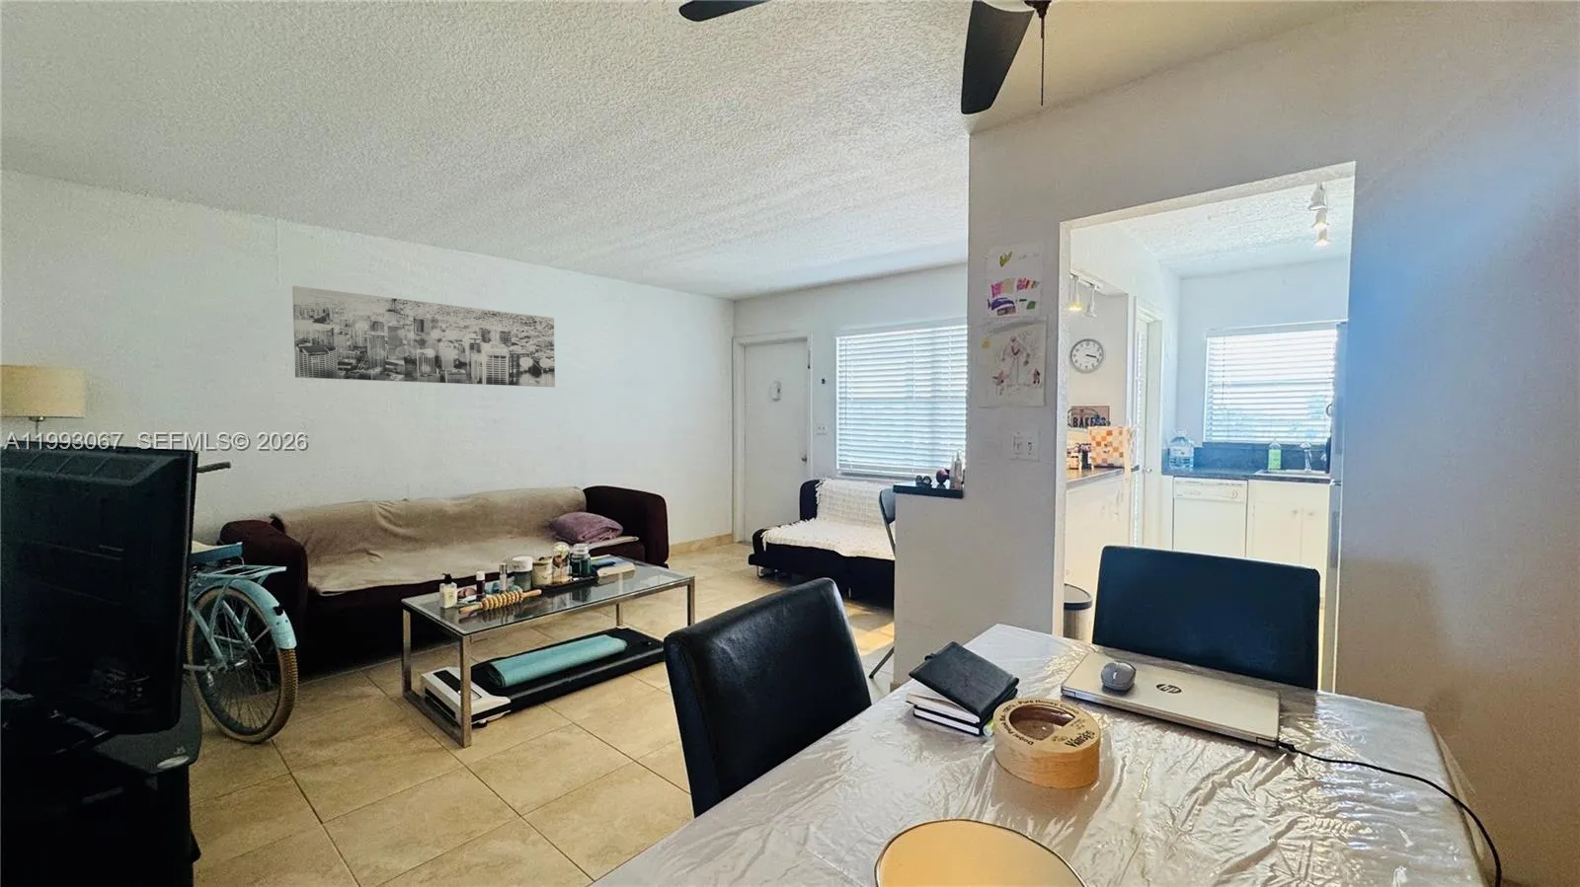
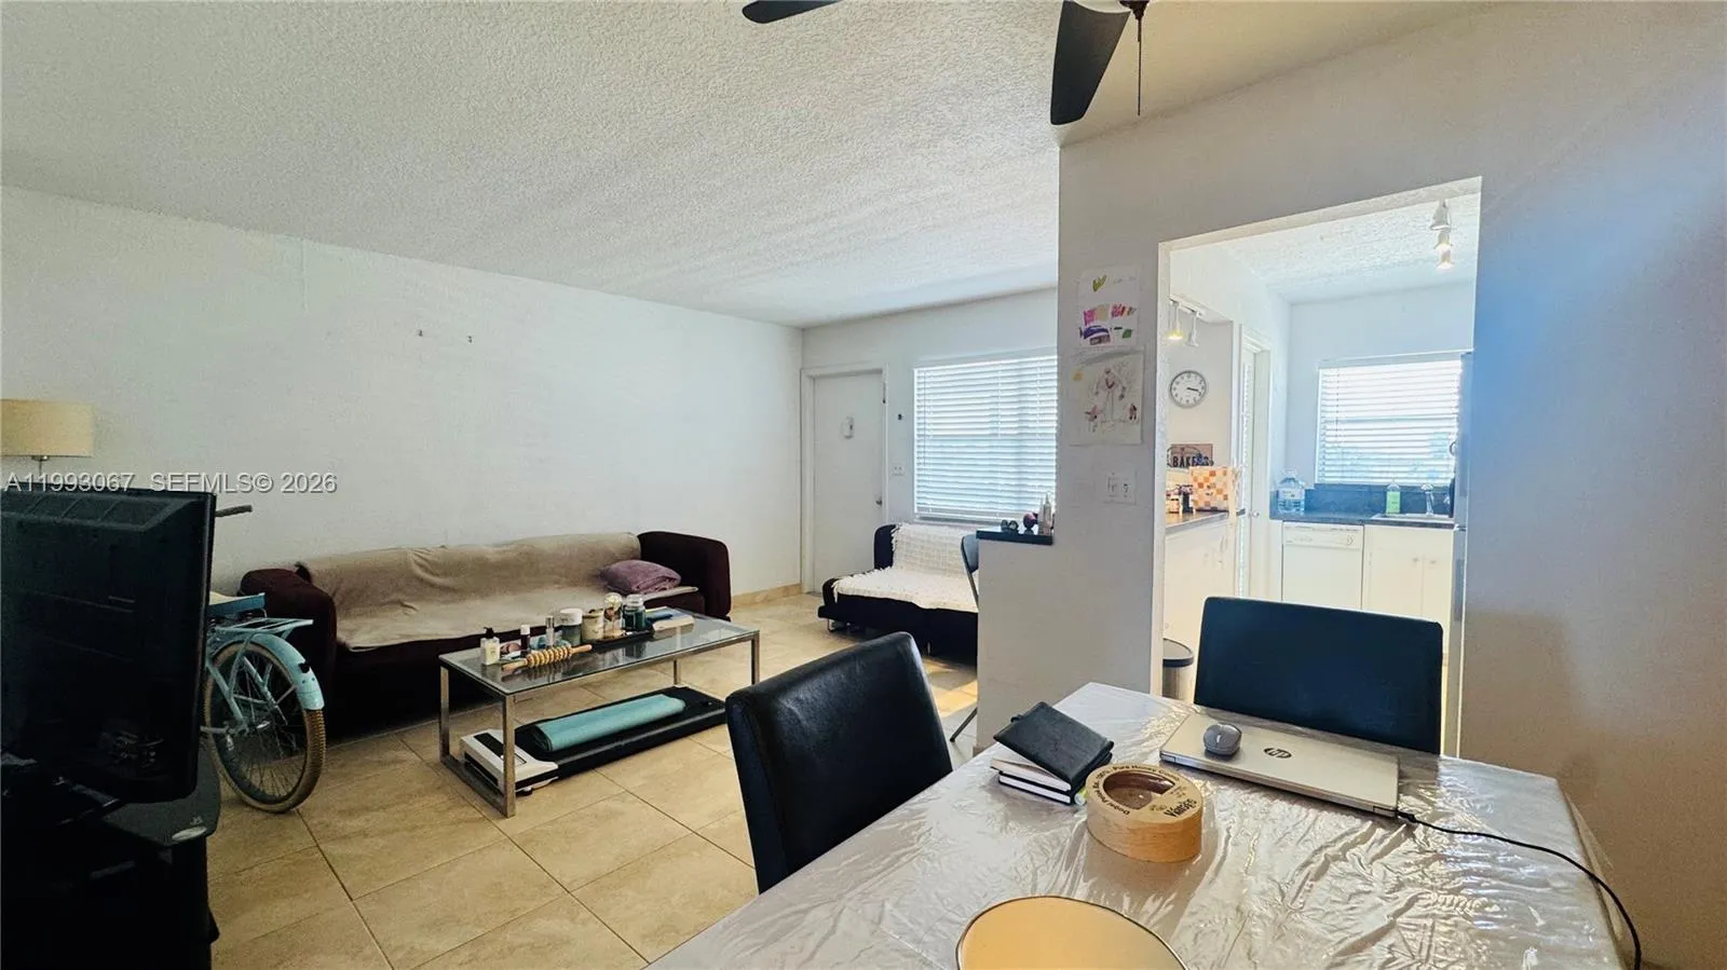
- wall art (442, 344)
